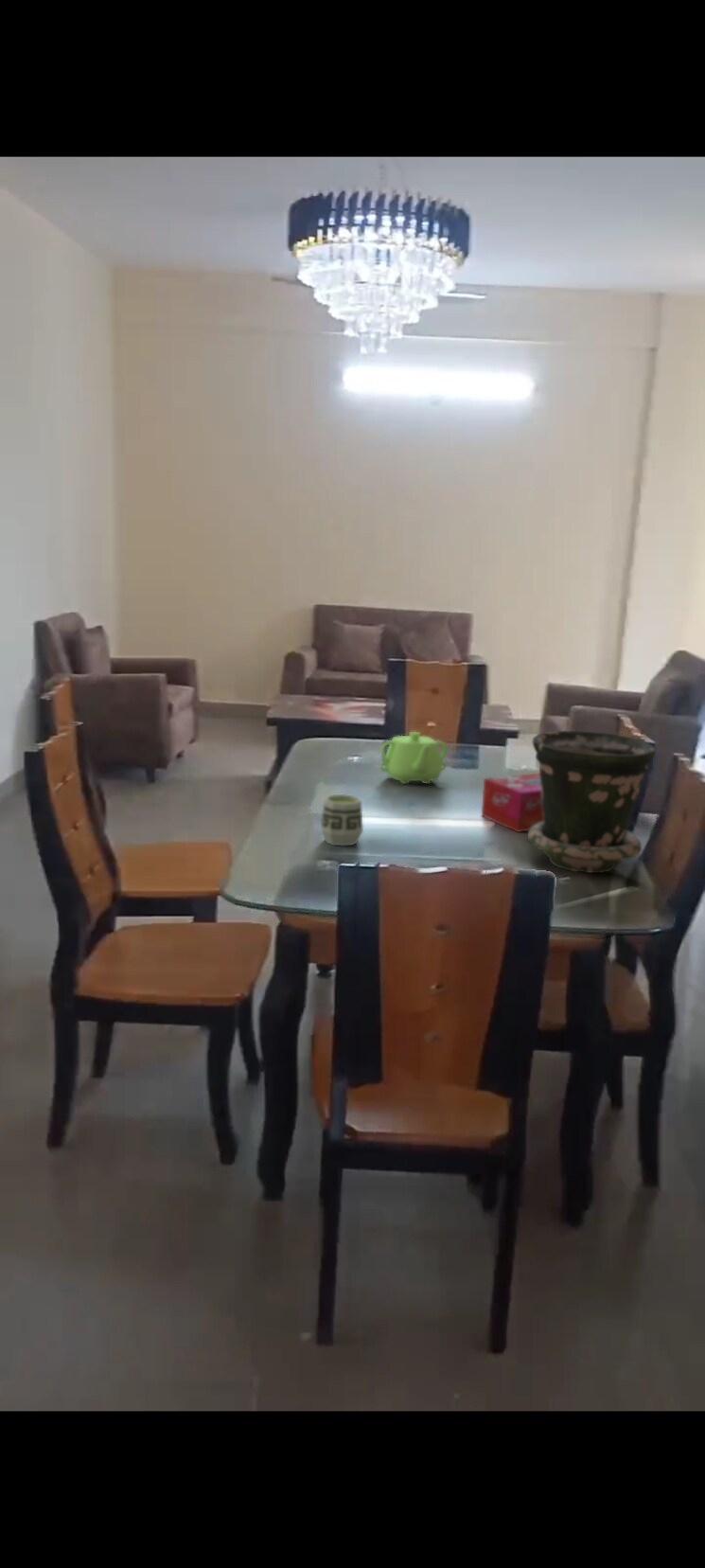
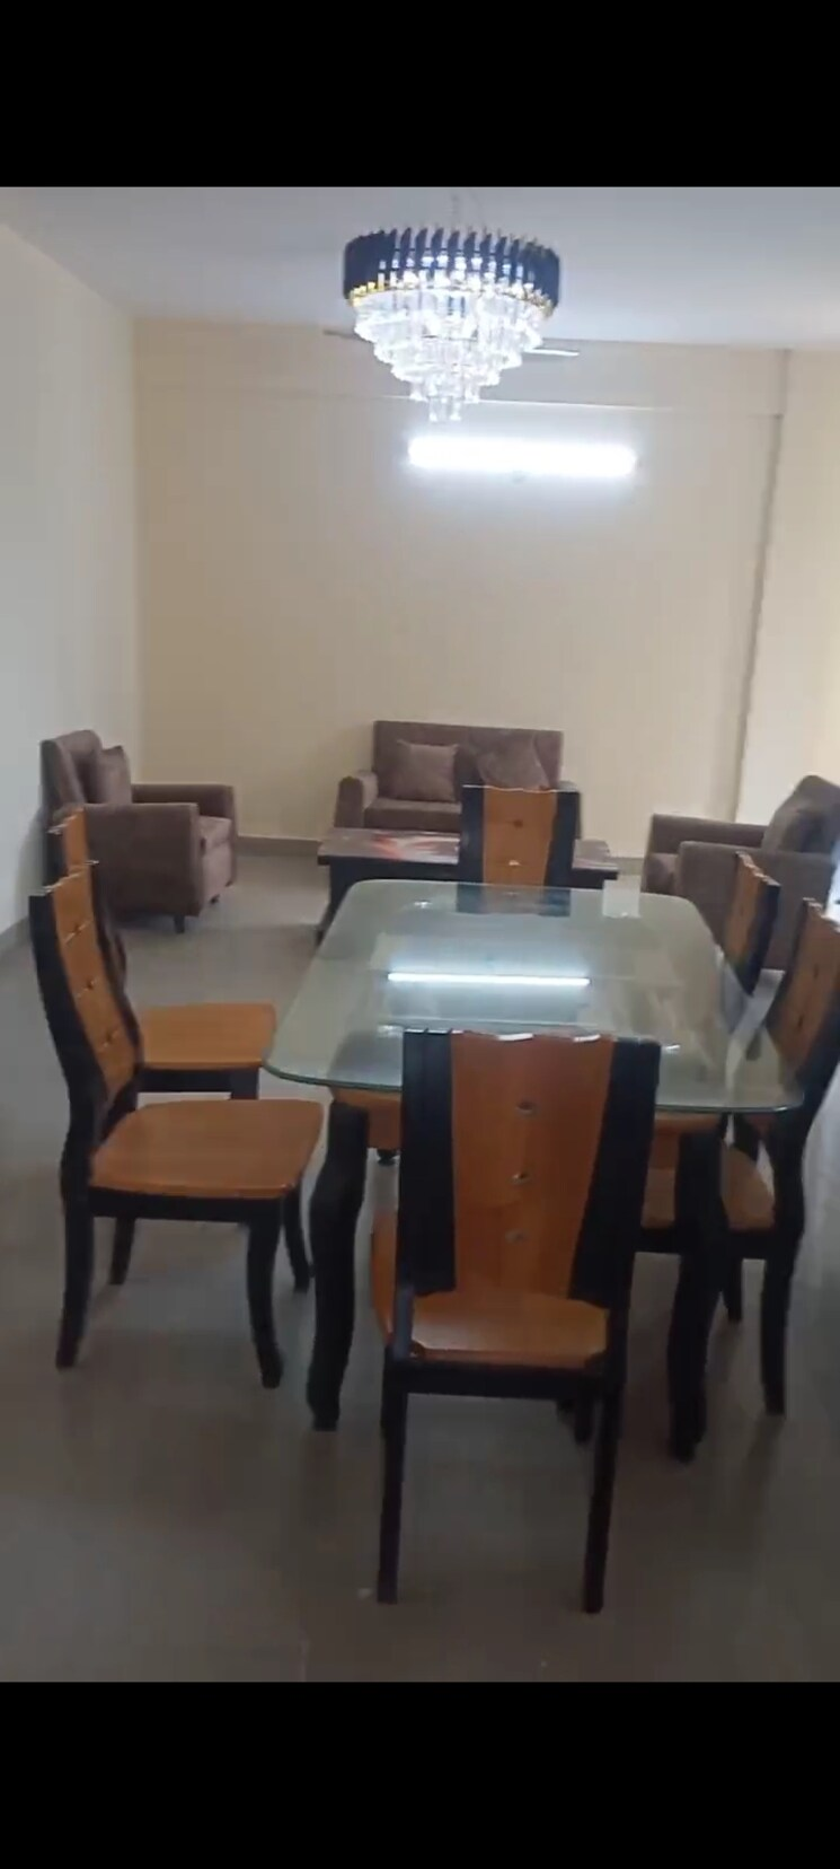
- flower pot (587, 804)
- cup (342, 820)
- tissue box (541, 799)
- teapot (416, 758)
